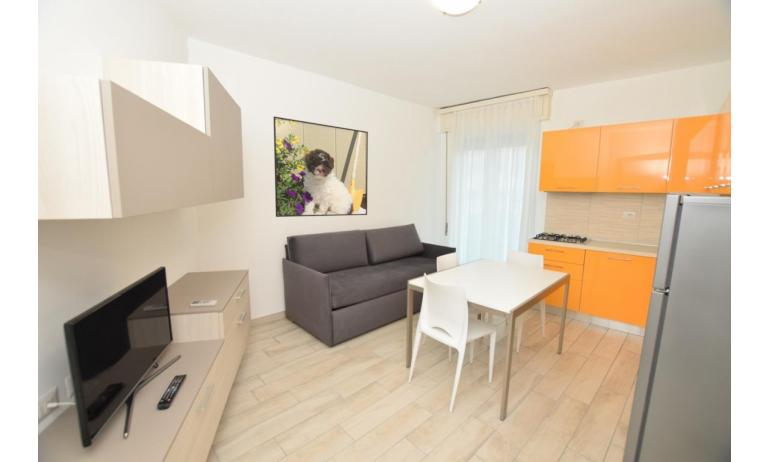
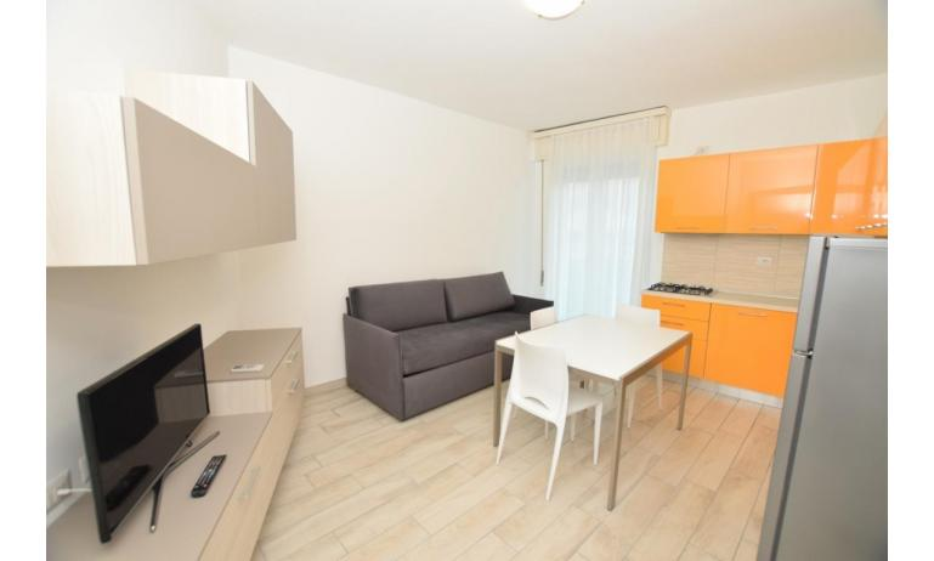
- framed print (325, 171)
